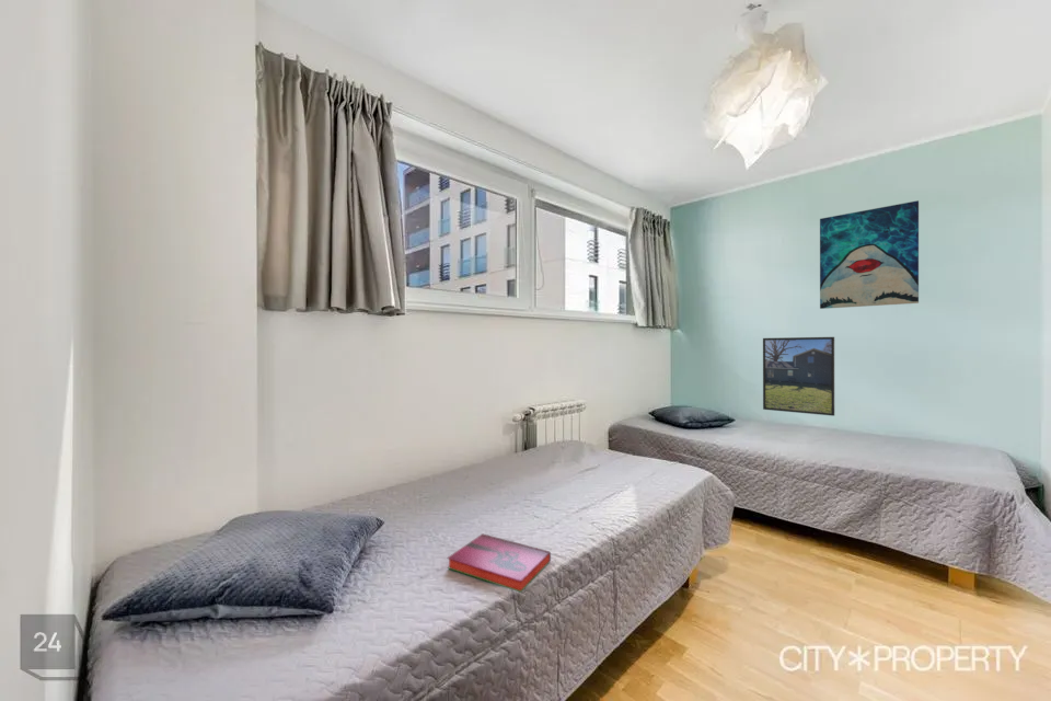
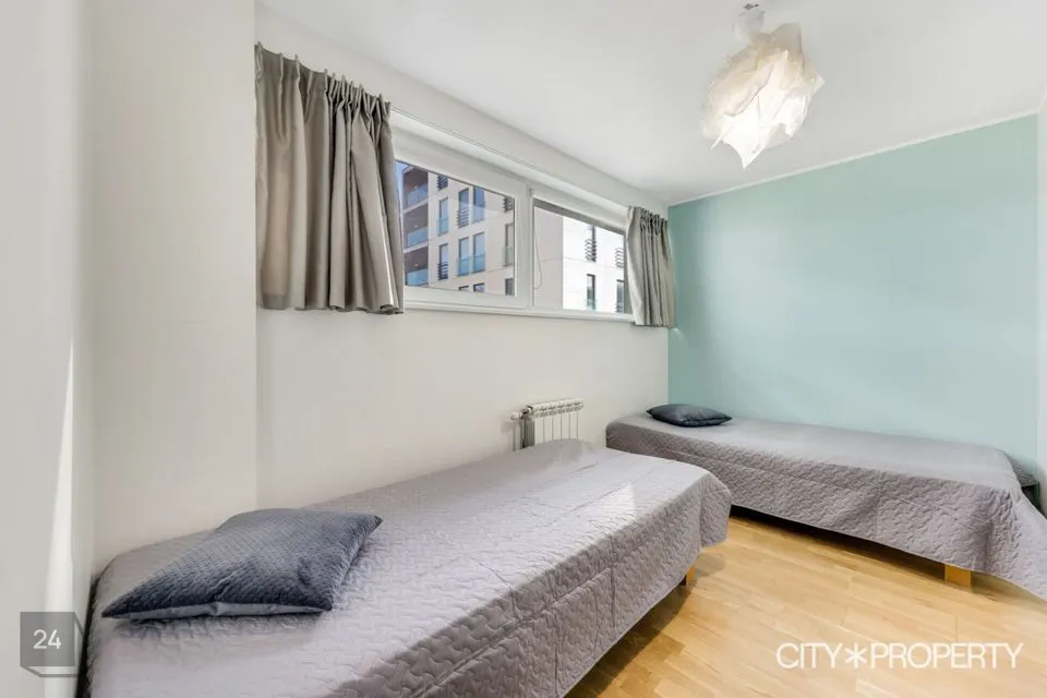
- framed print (797, 375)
- wall art (866, 257)
- hardback book (499, 559)
